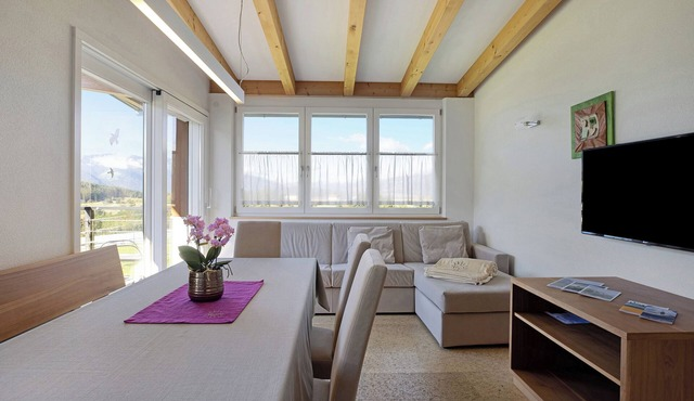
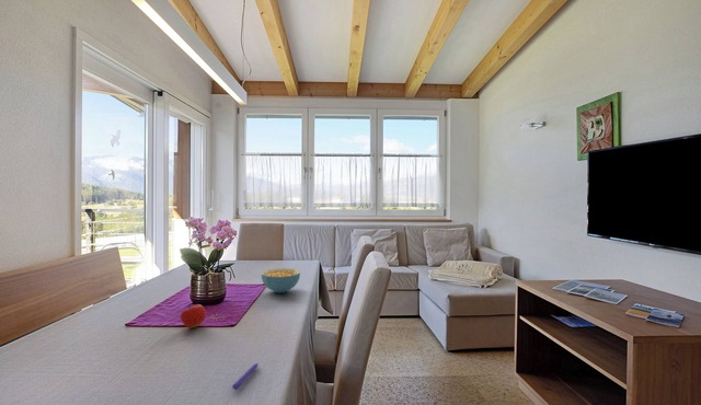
+ cereal bowl (280, 281)
+ pen (246, 374)
+ fruit (193, 315)
